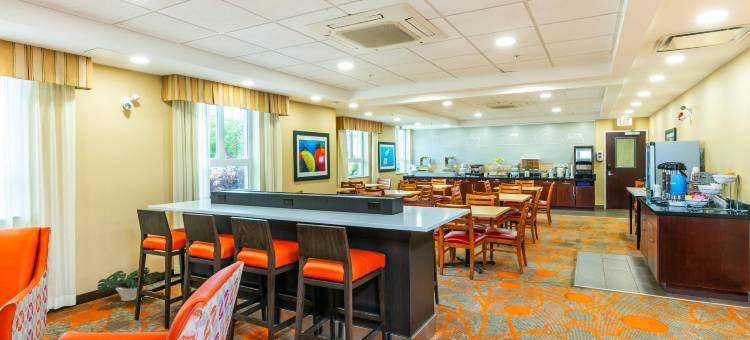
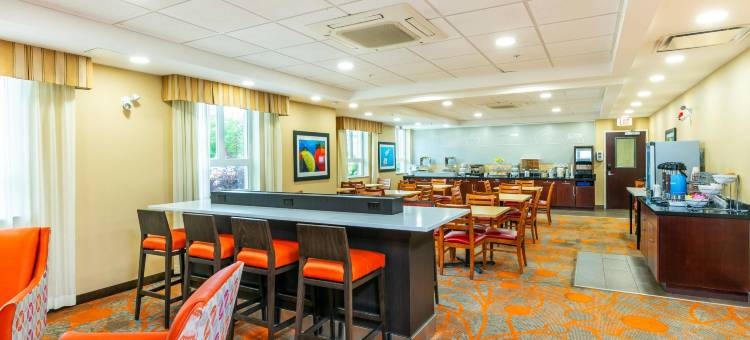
- potted plant (128, 287)
